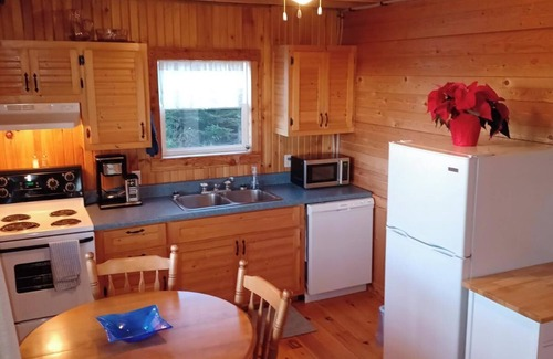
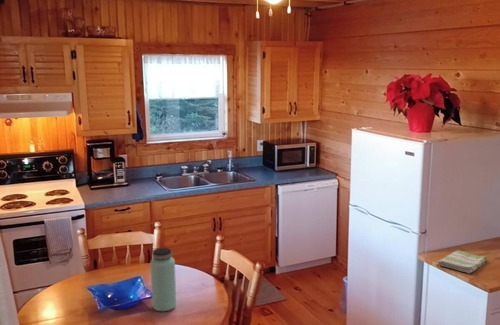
+ bottle (163, 278)
+ dish towel (462, 259)
